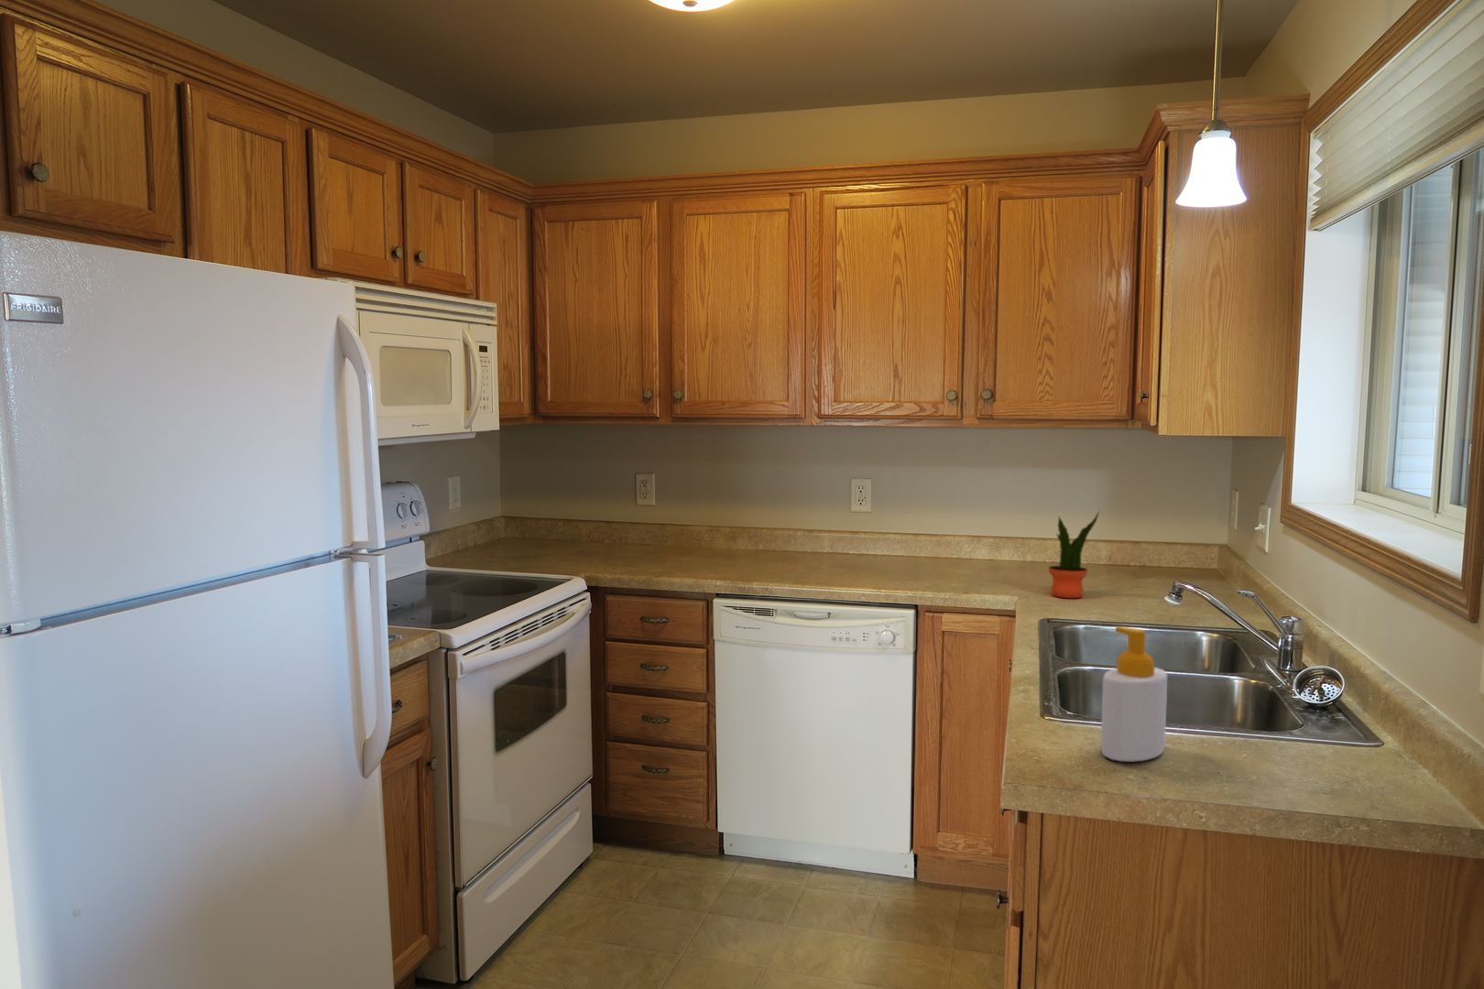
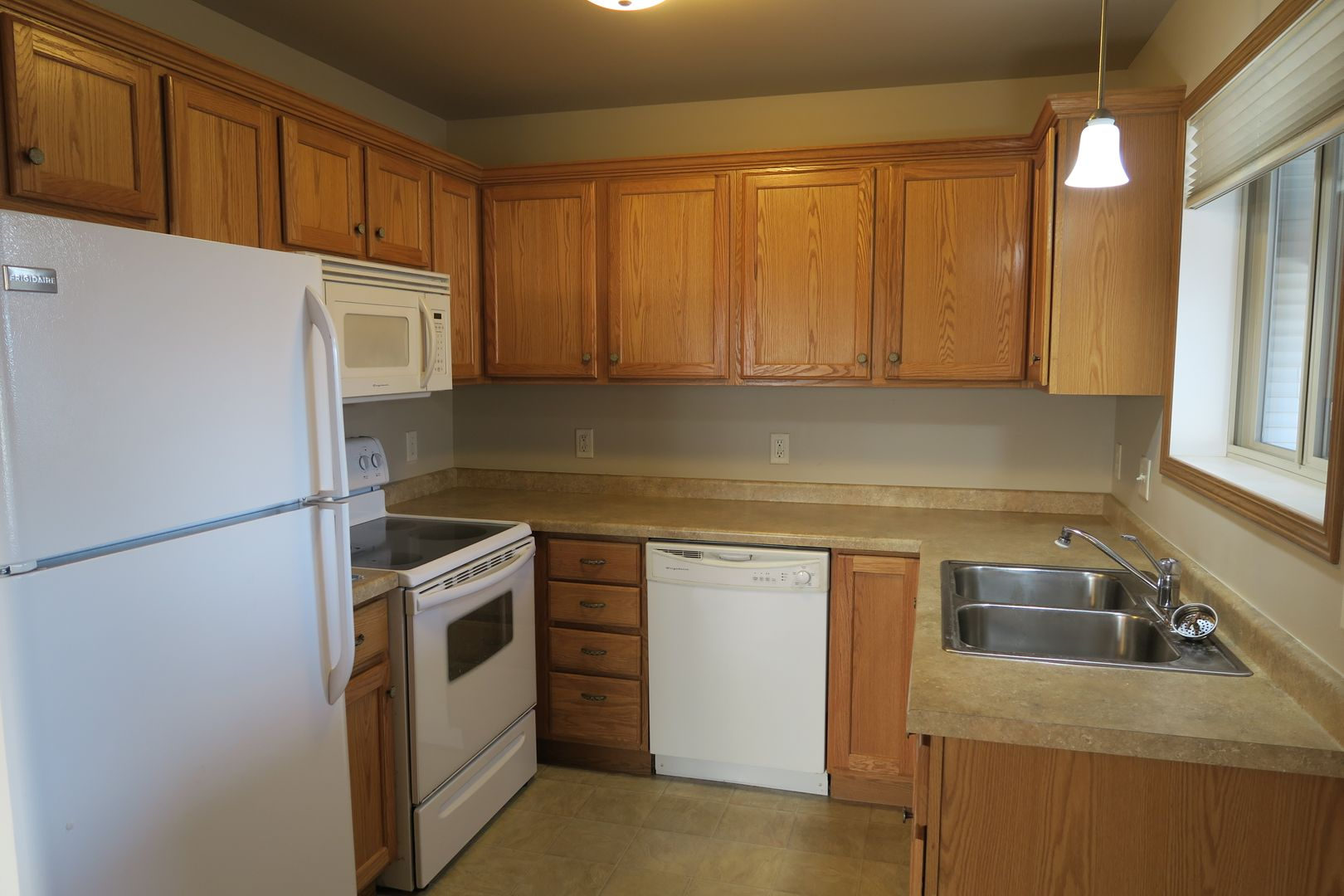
- soap bottle (1134, 691)
- potted plant (1075, 552)
